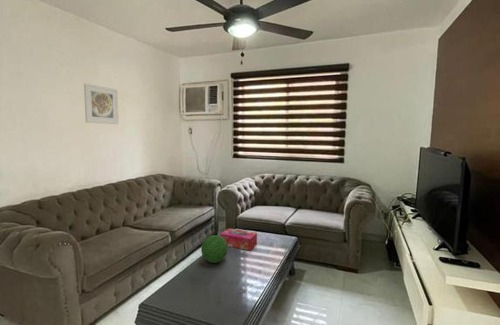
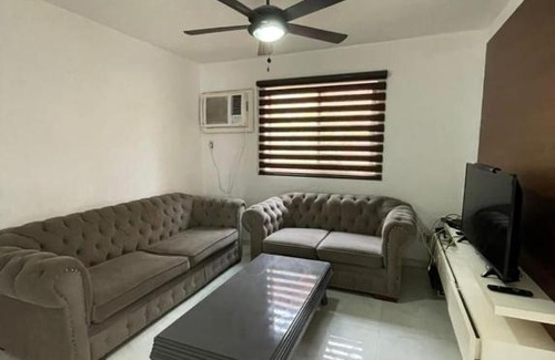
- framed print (102, 105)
- tissue box (238, 238)
- decorative ball (214, 248)
